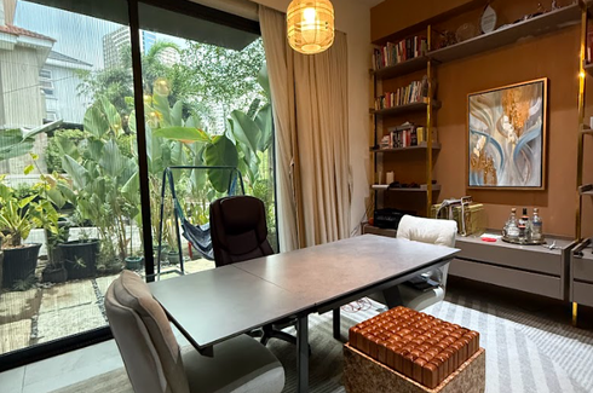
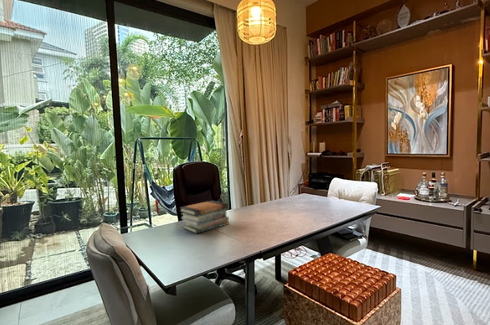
+ book stack (205, 215)
